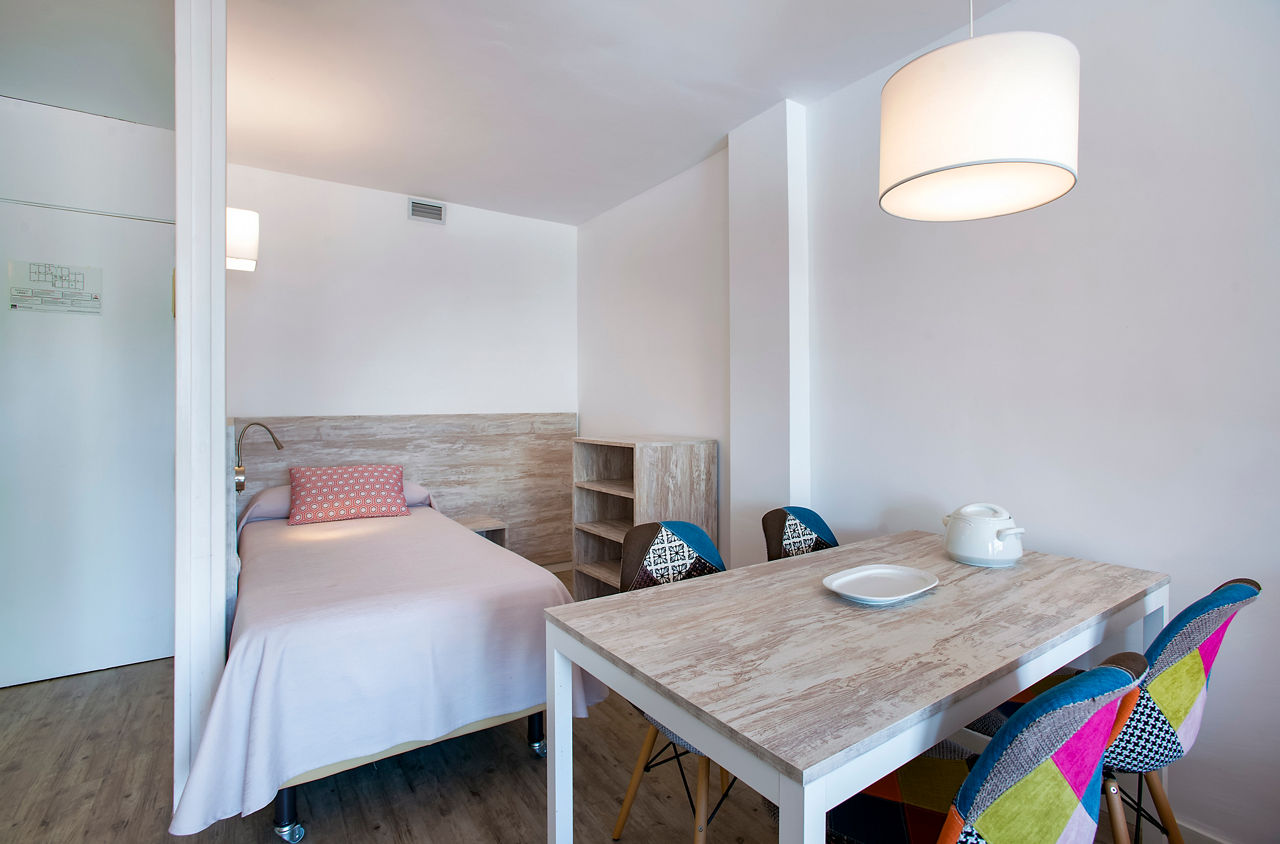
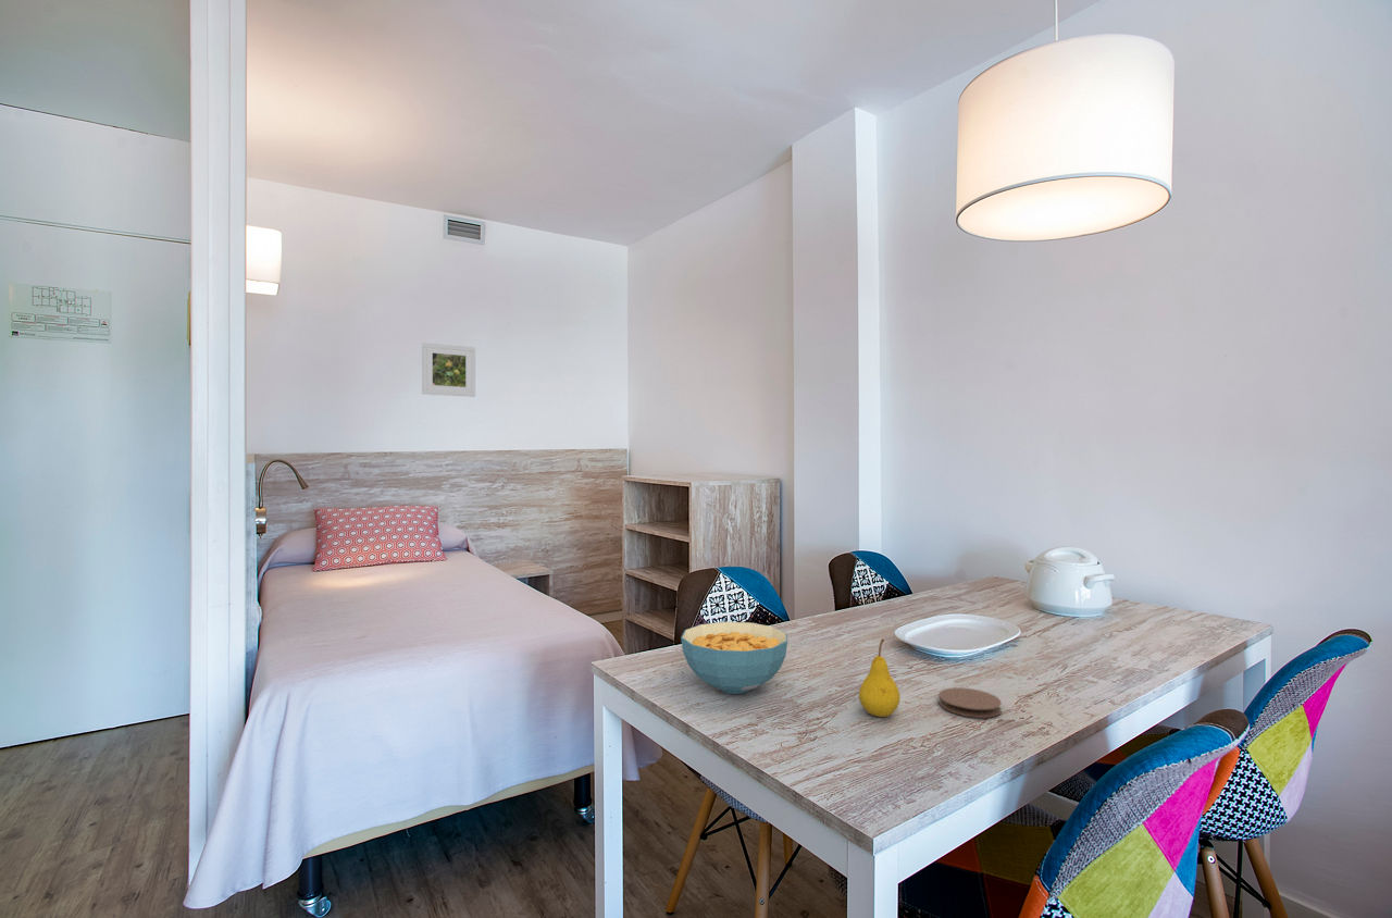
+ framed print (449, 370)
+ cereal bowl (734, 661)
+ coaster (969, 702)
+ fruit (879, 678)
